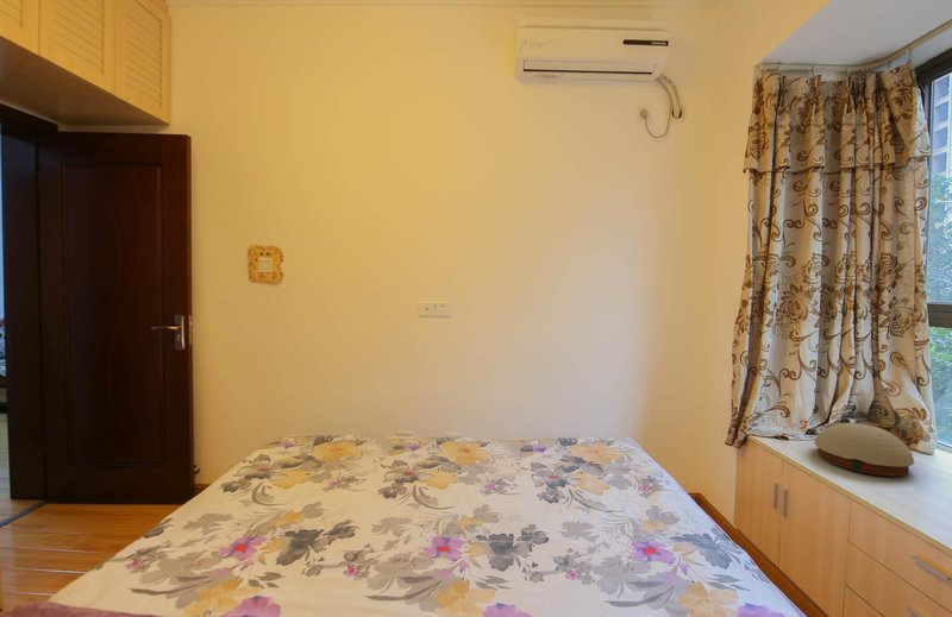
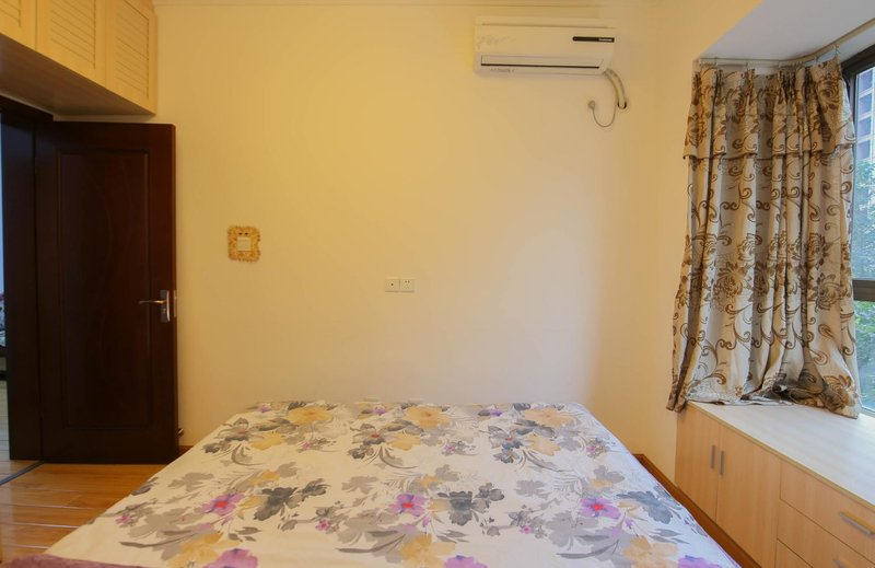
- cushion (862, 443)
